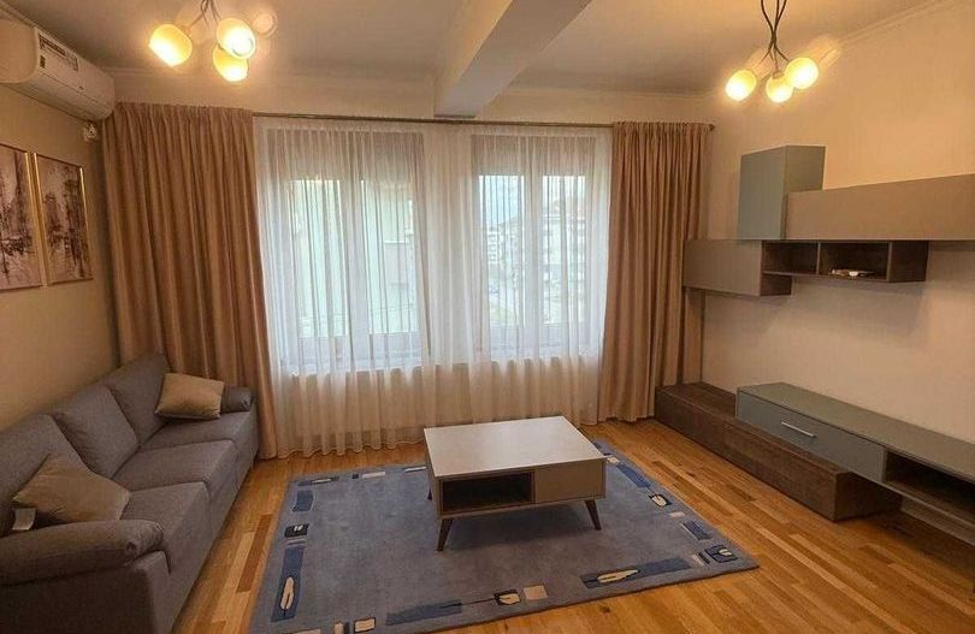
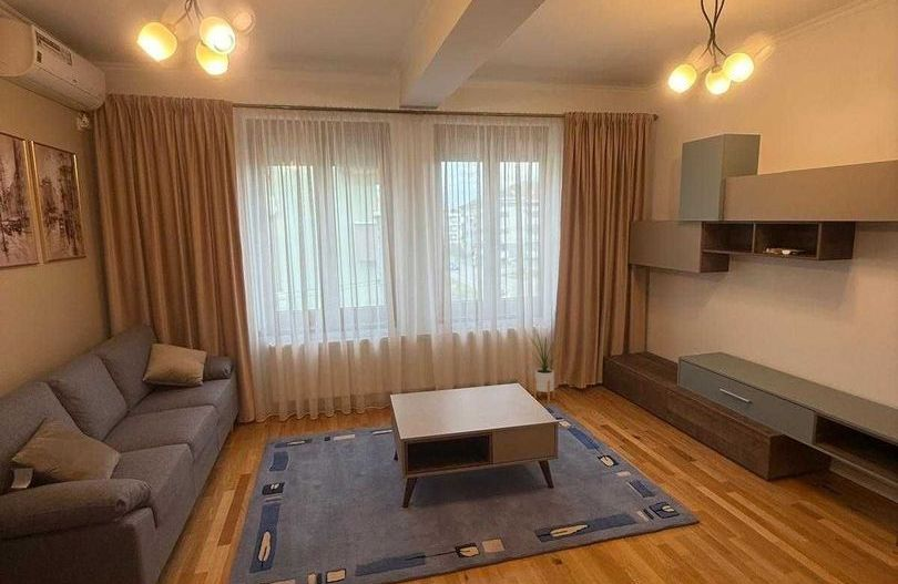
+ house plant (544, 361)
